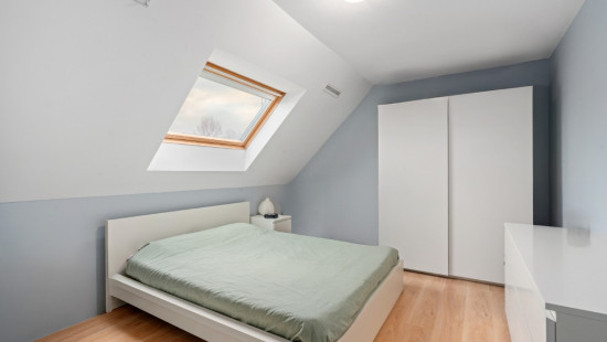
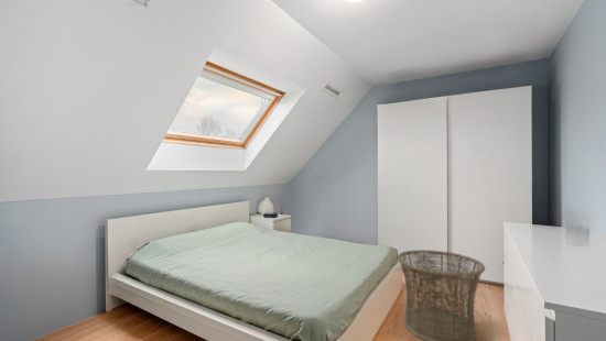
+ basket (437, 293)
